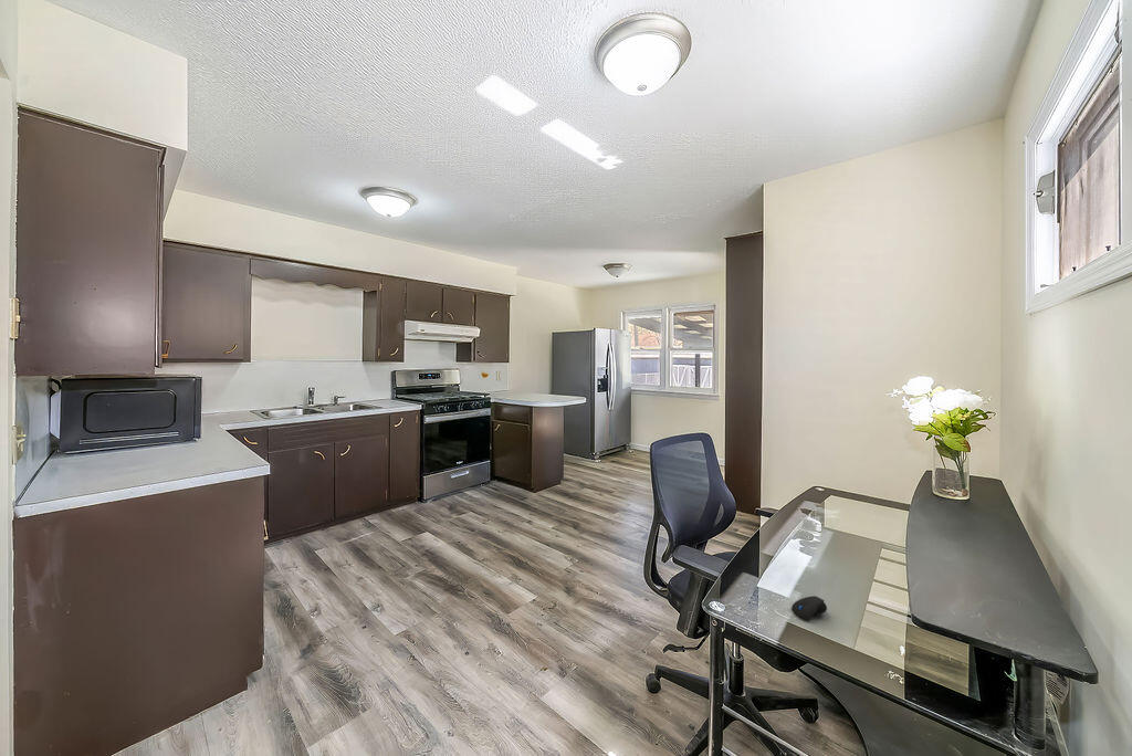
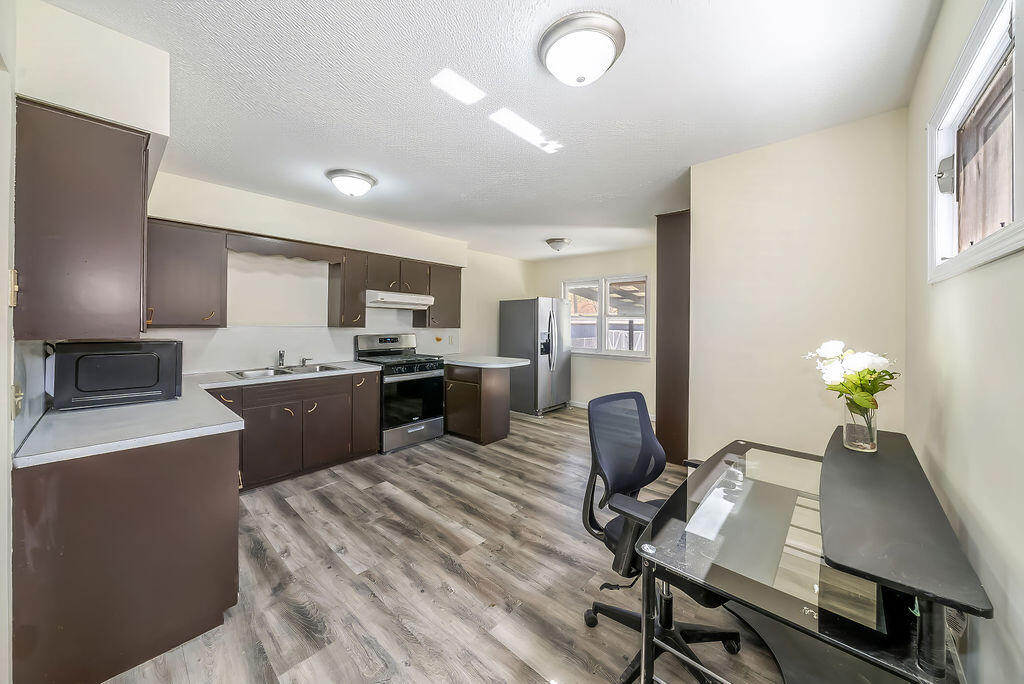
- computer mouse (809, 606)
